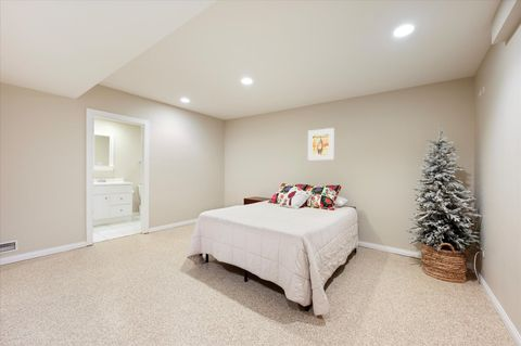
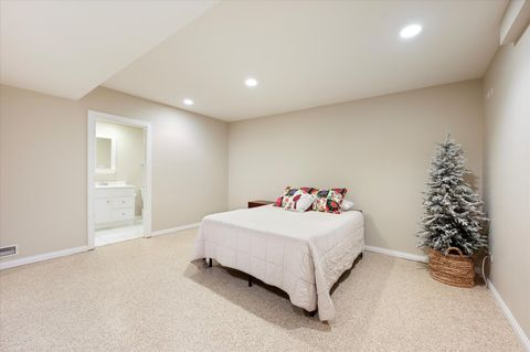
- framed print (320, 144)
